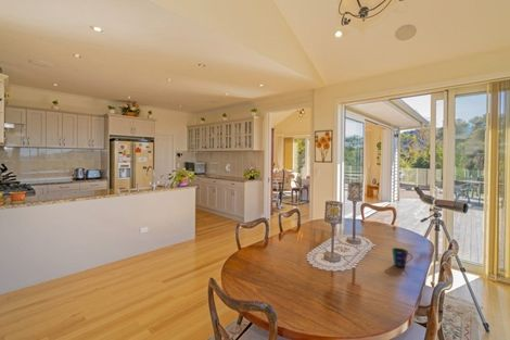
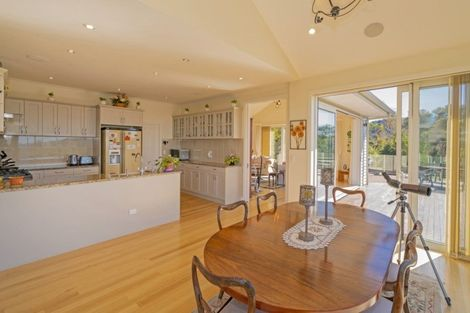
- cup (401, 257)
